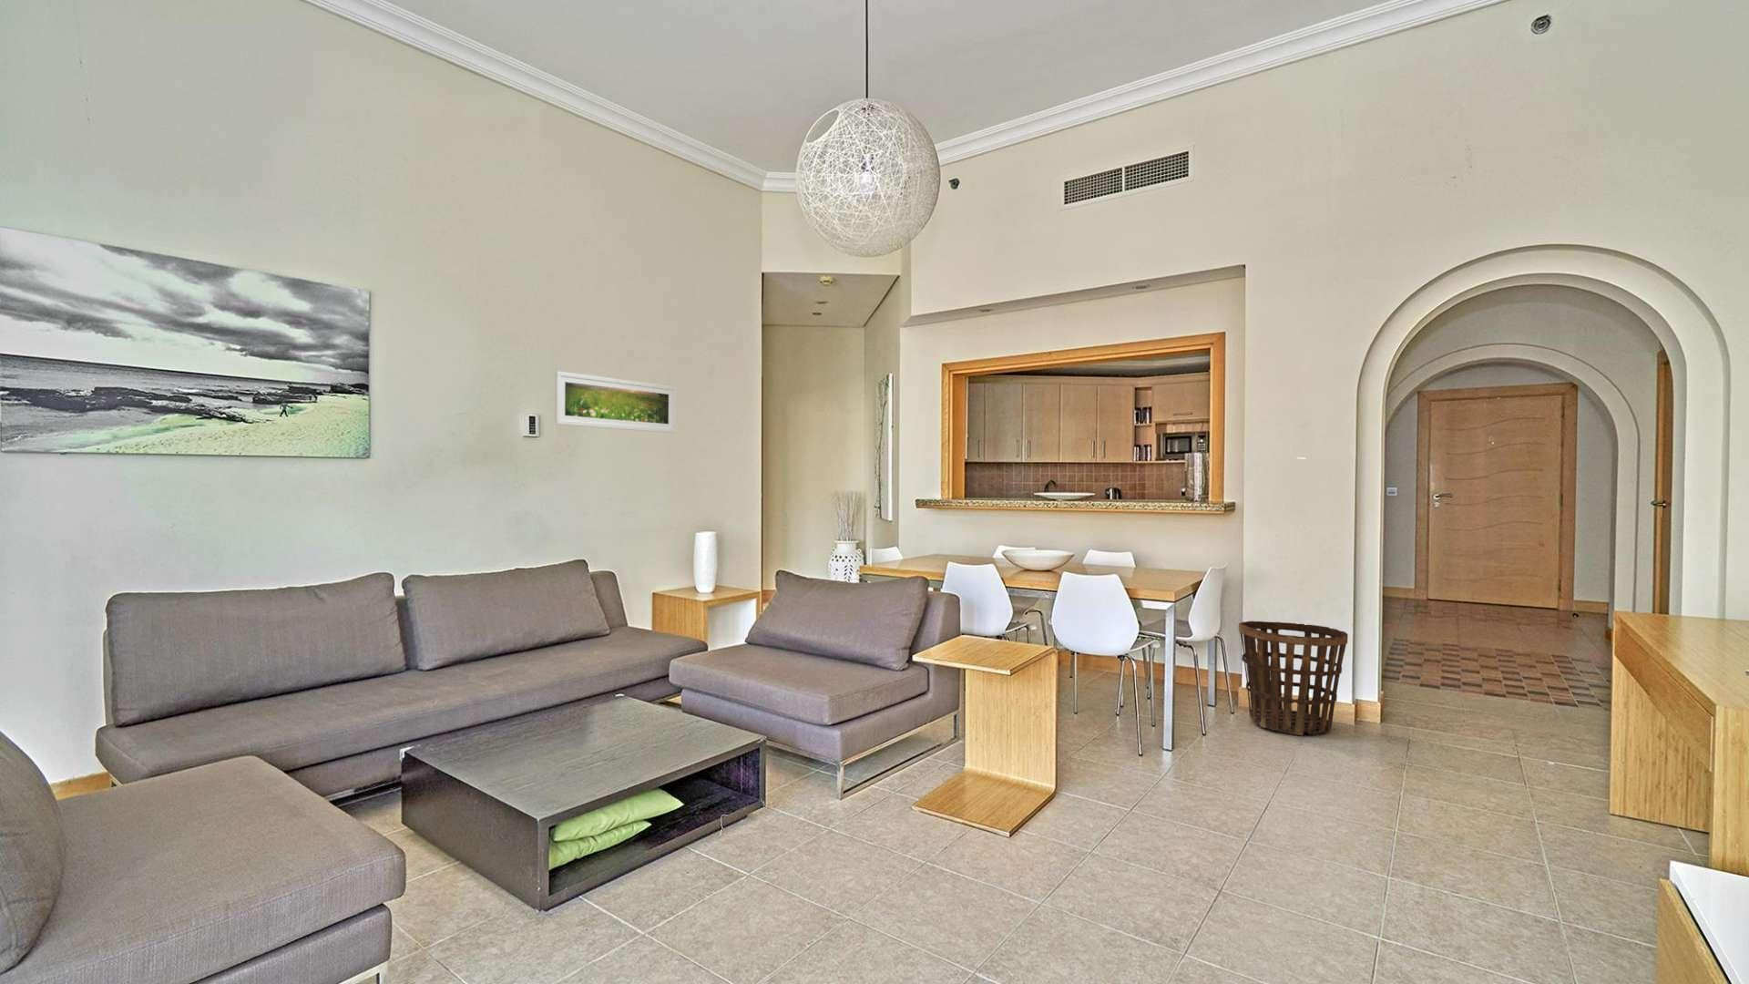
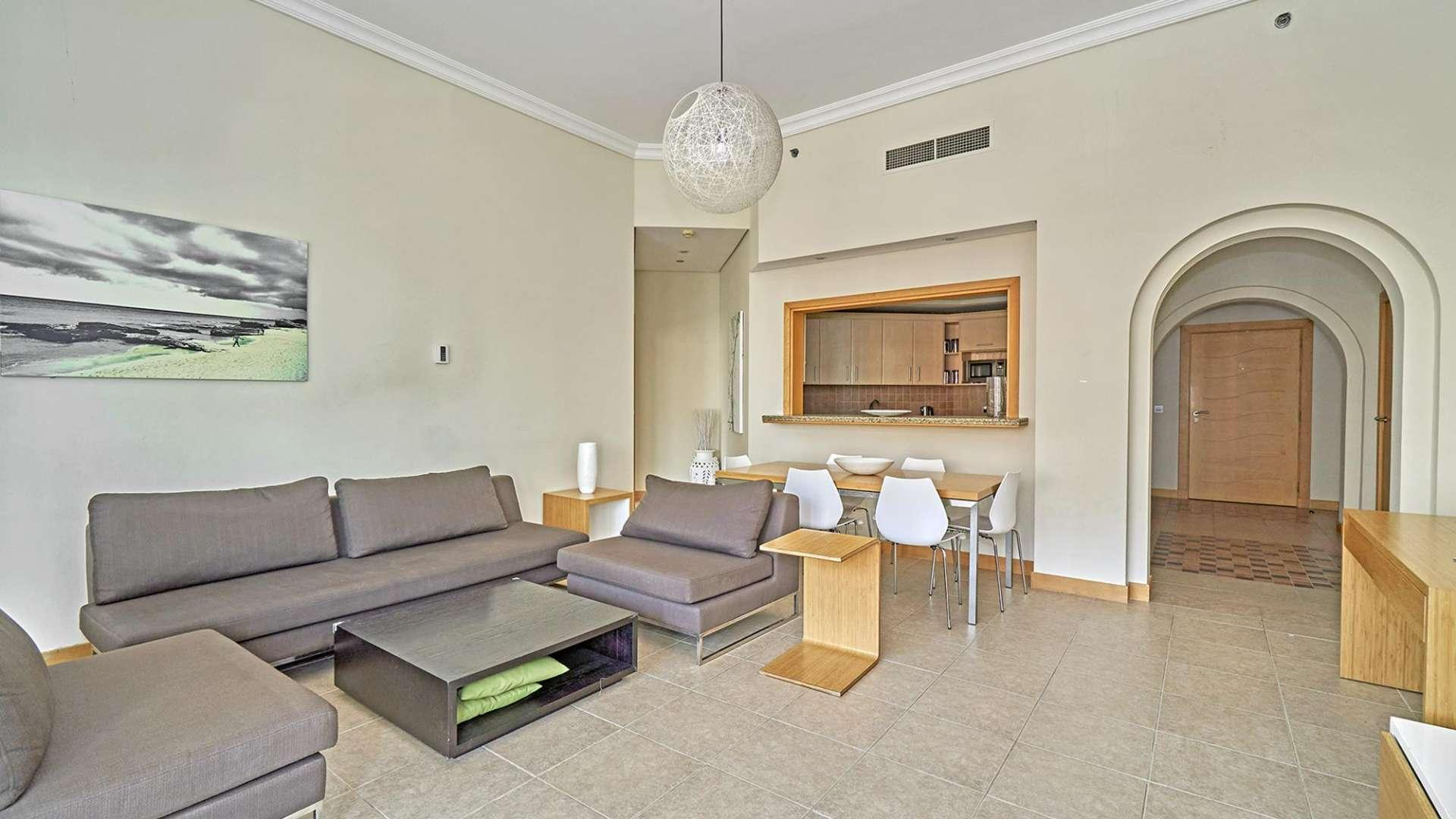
- basket (1291, 675)
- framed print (619, 404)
